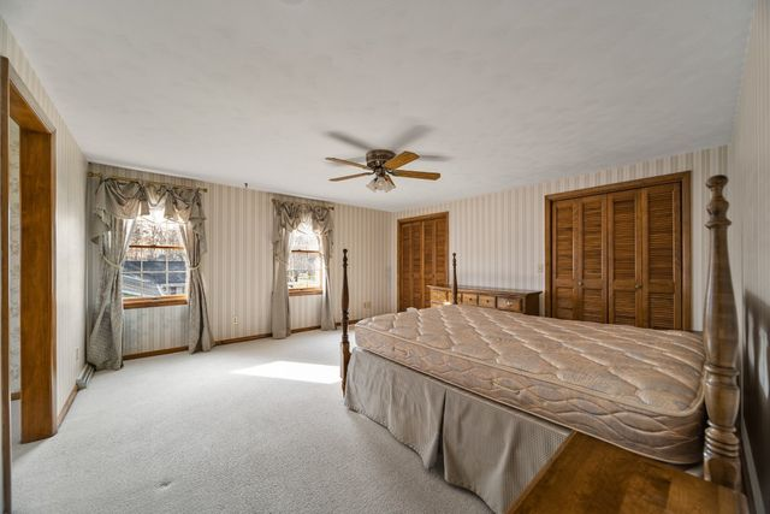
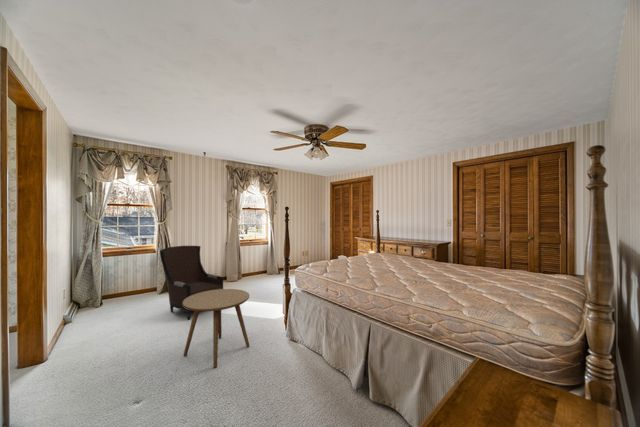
+ armchair (190, 278)
+ side table (217, 324)
